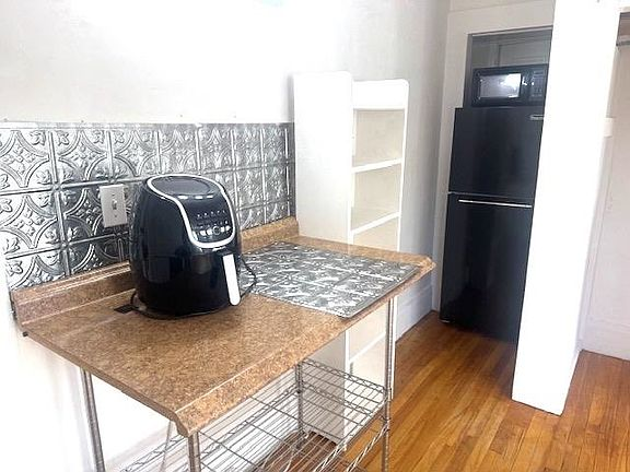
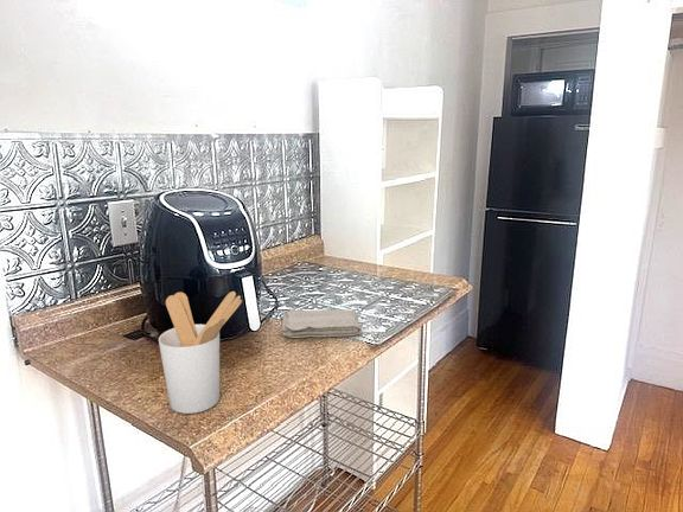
+ utensil holder (205, 347)
+ washcloth (320, 321)
